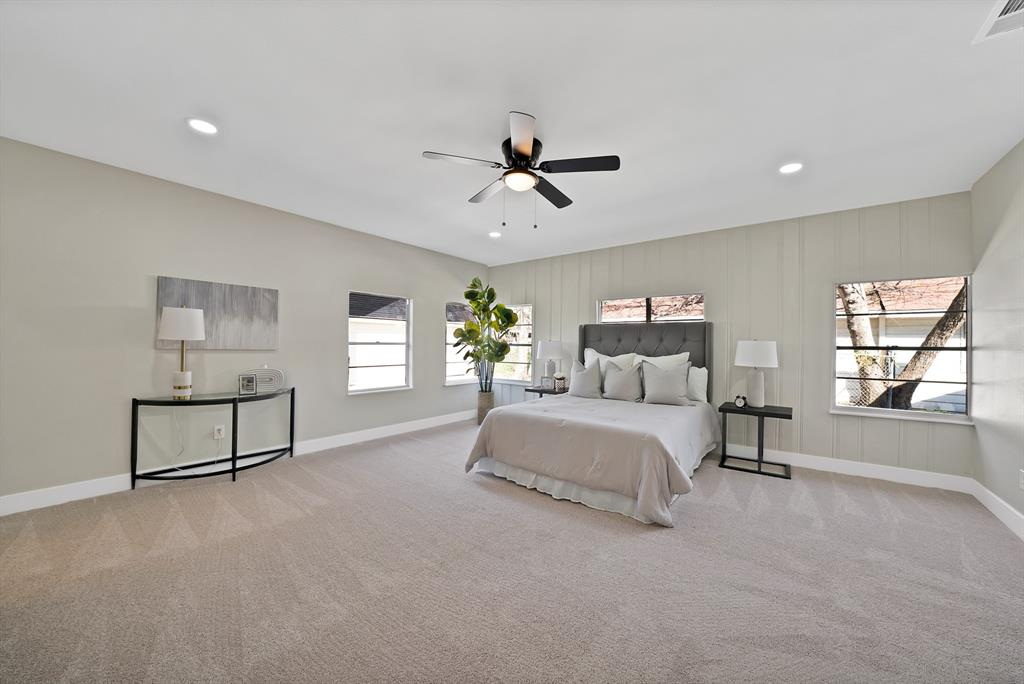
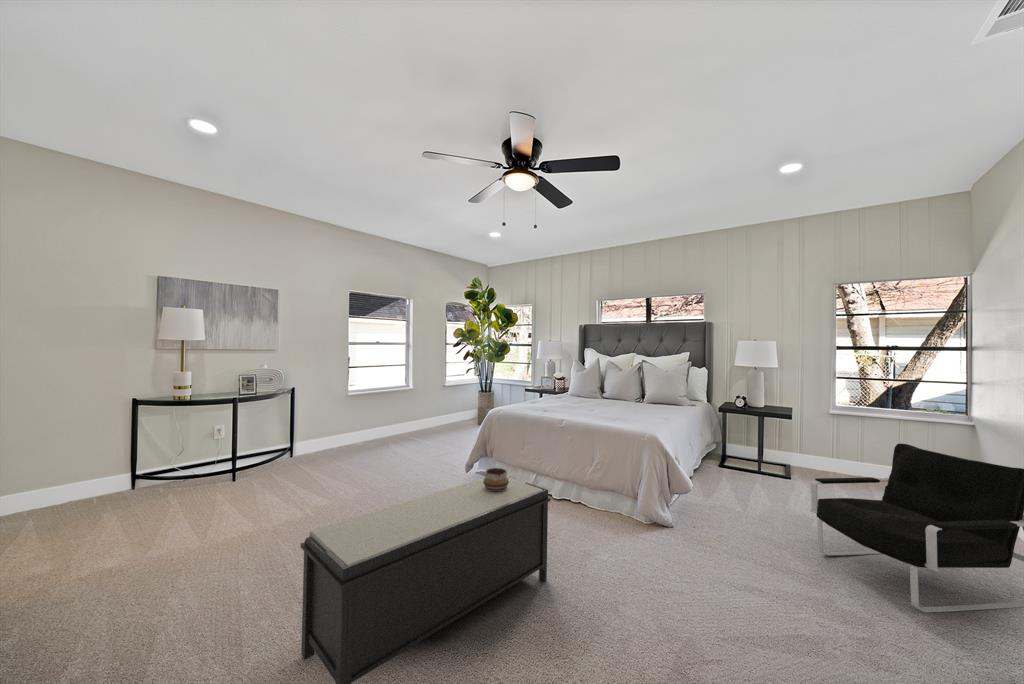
+ armchair (921, 515)
+ decorative bowl (496, 479)
+ bench (442, 559)
